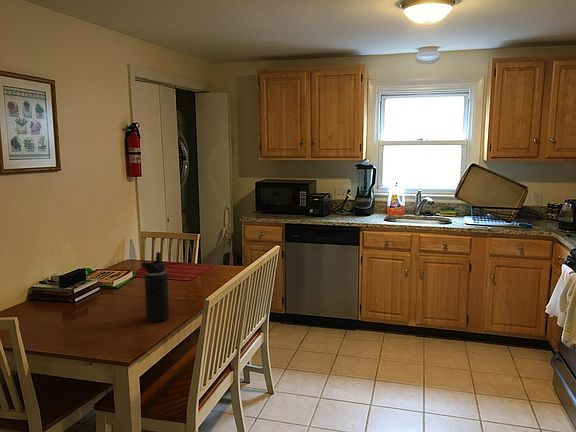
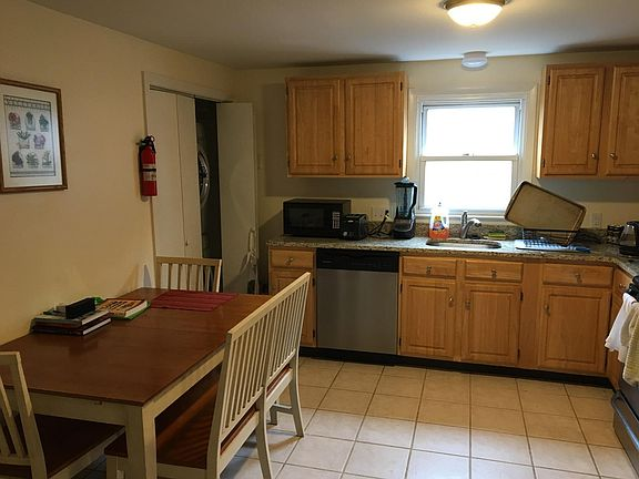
- water bottle (155, 287)
